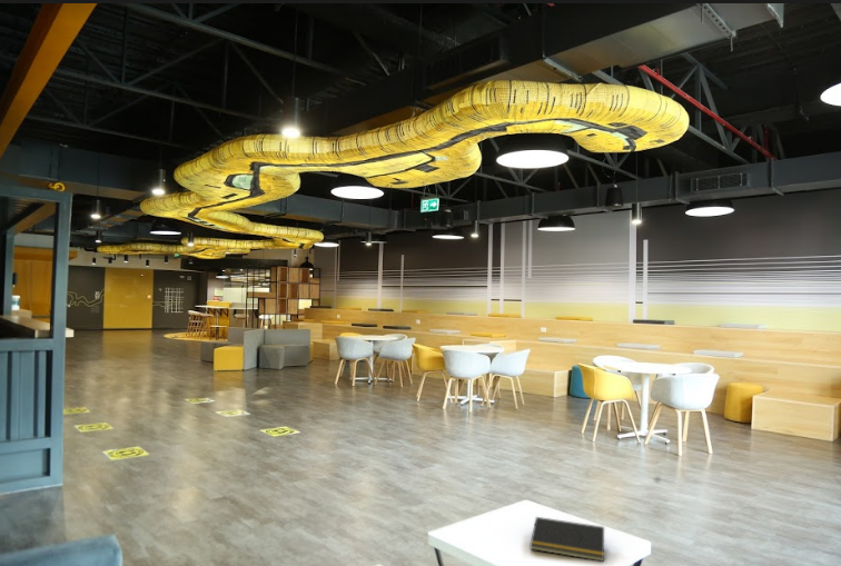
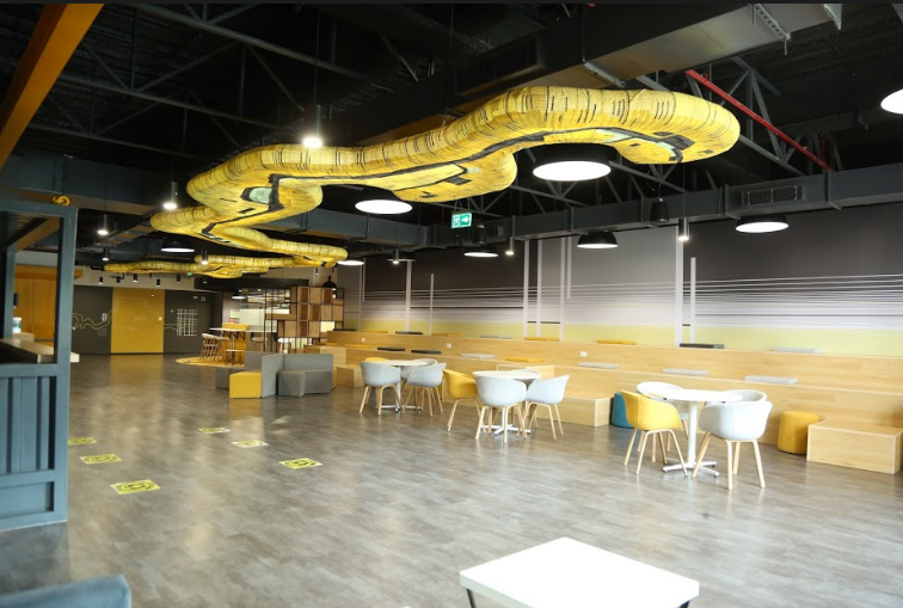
- notepad (567, 537)
